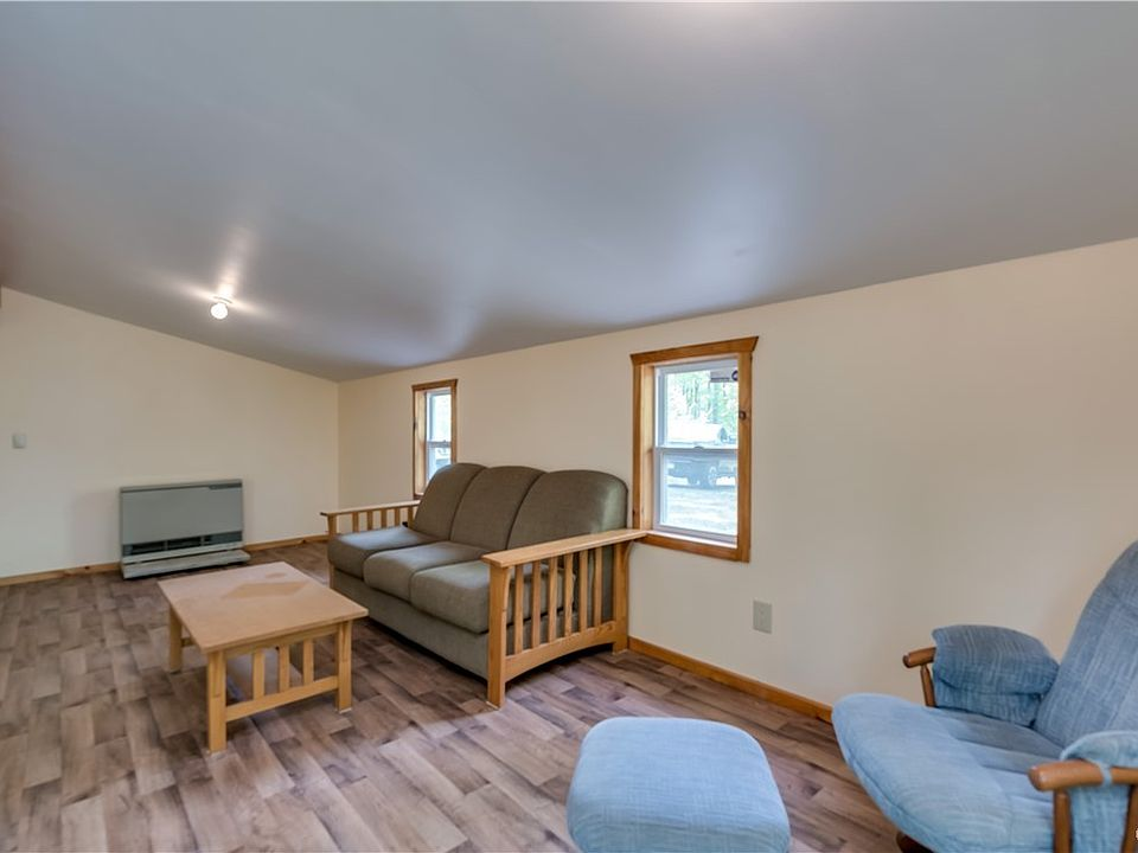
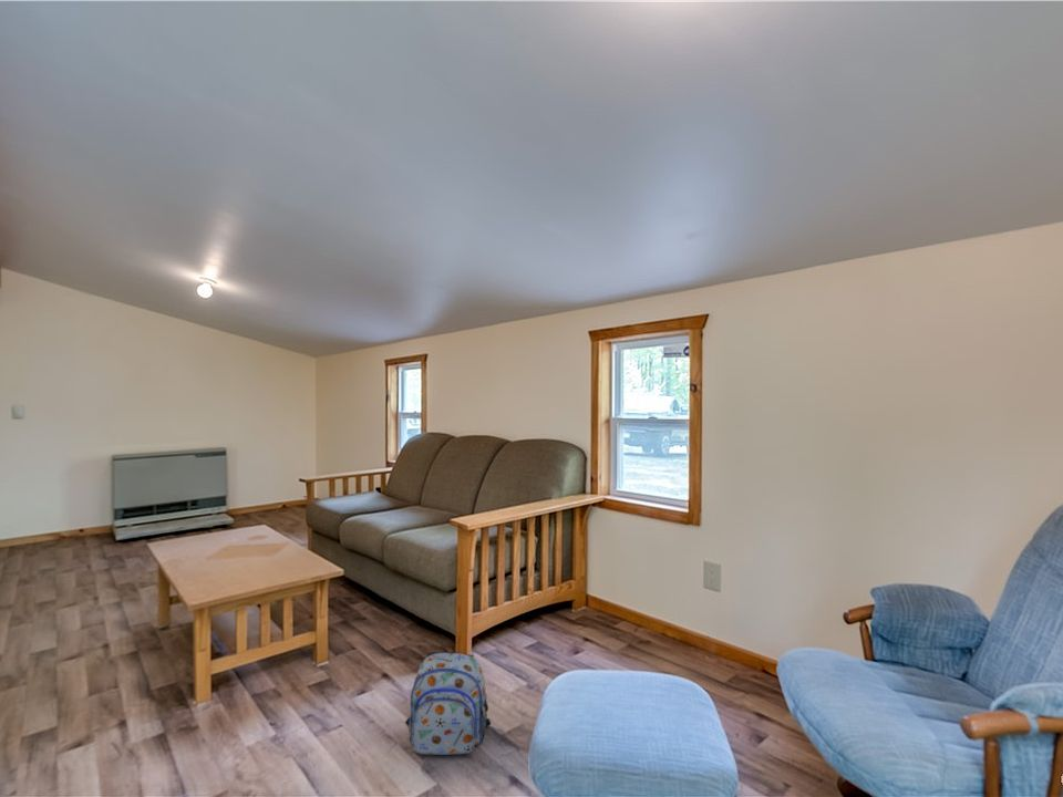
+ backpack (446, 701)
